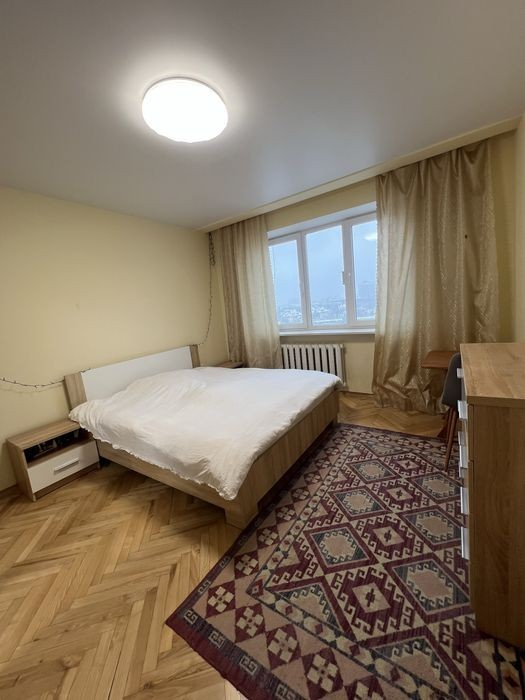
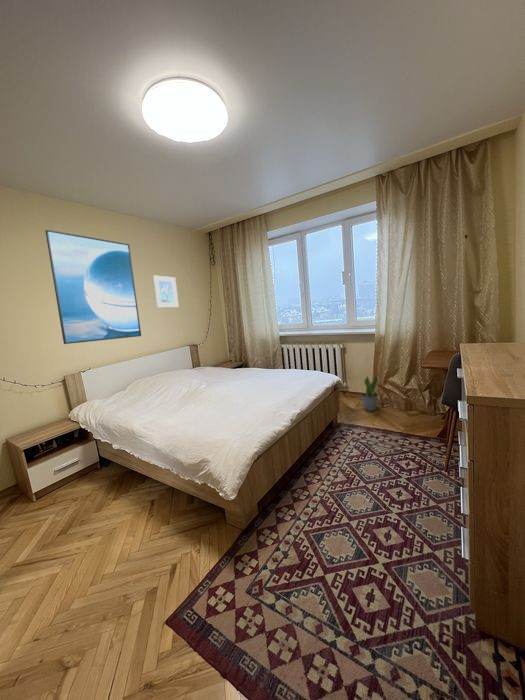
+ potted plant (369, 391)
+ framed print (166, 291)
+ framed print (99, 289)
